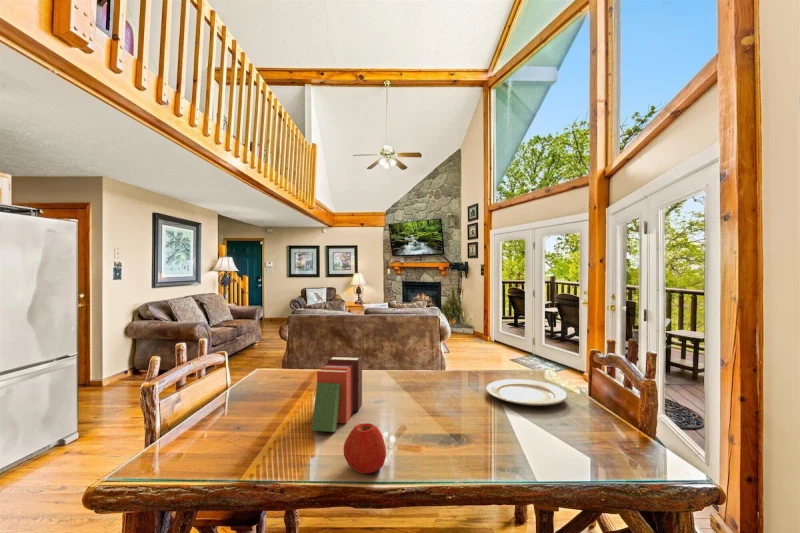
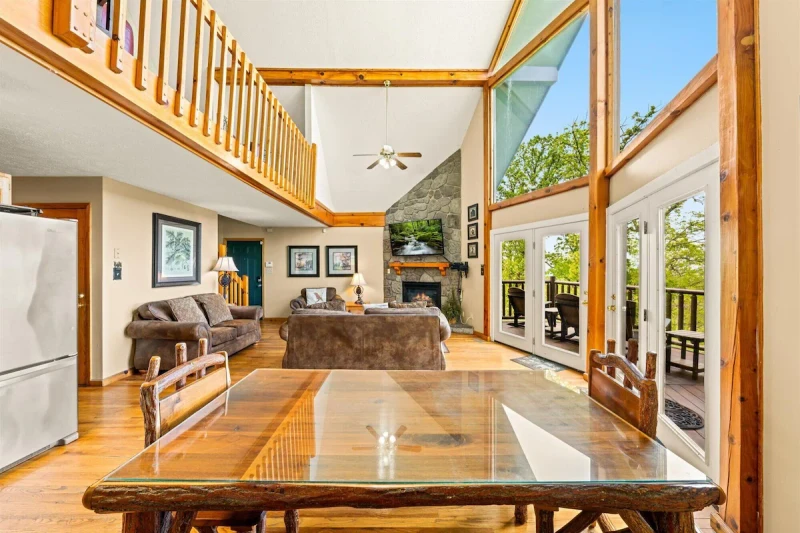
- books (336, 391)
- chinaware (525, 393)
- apple (365, 445)
